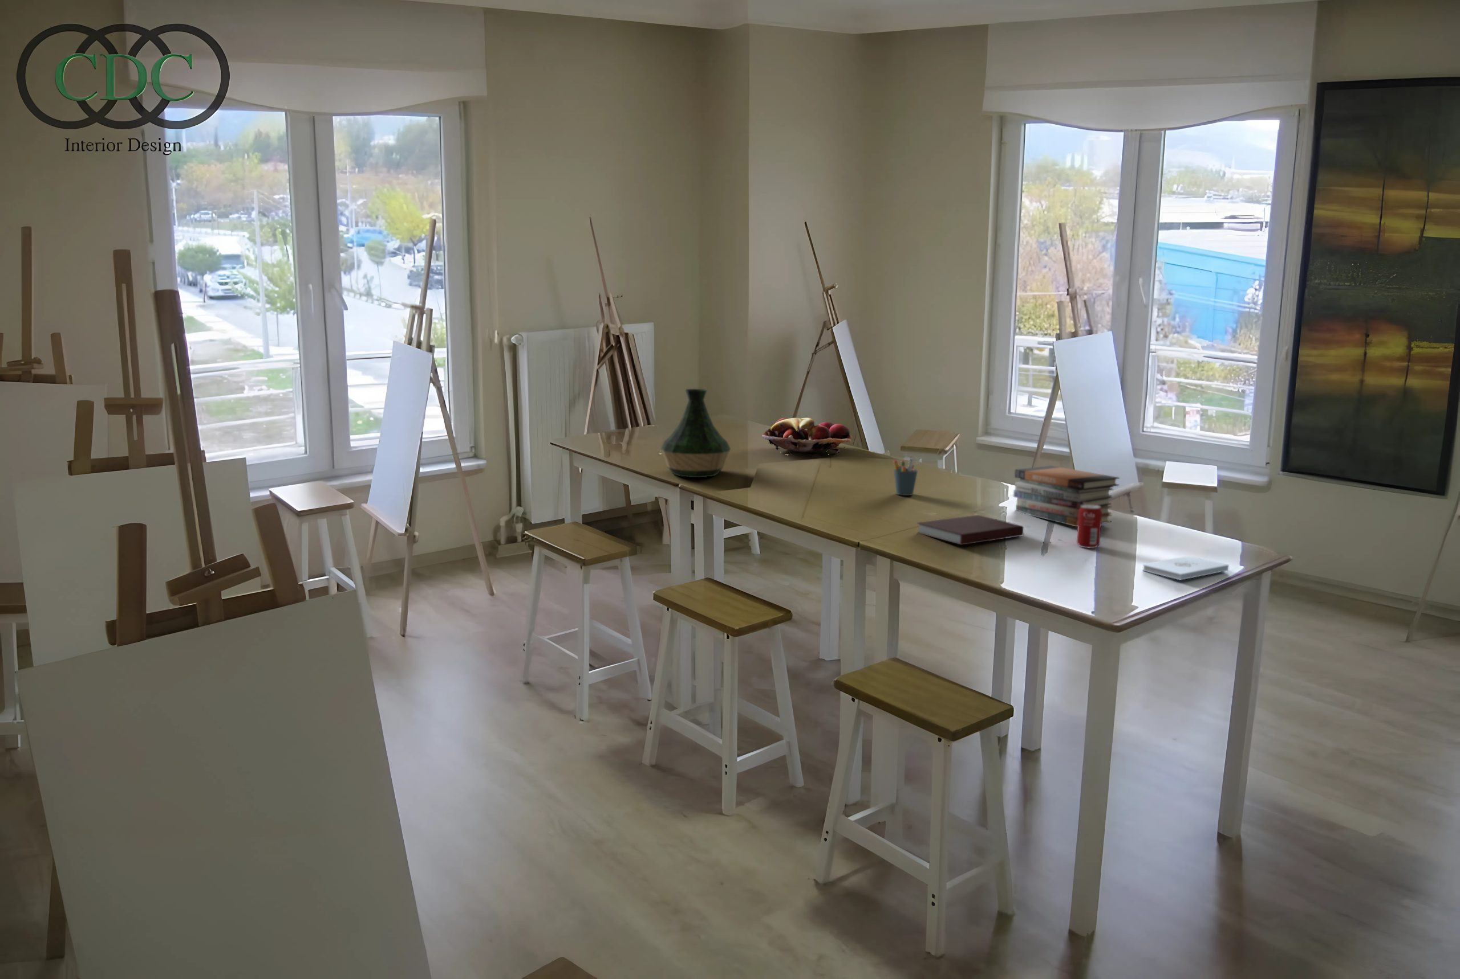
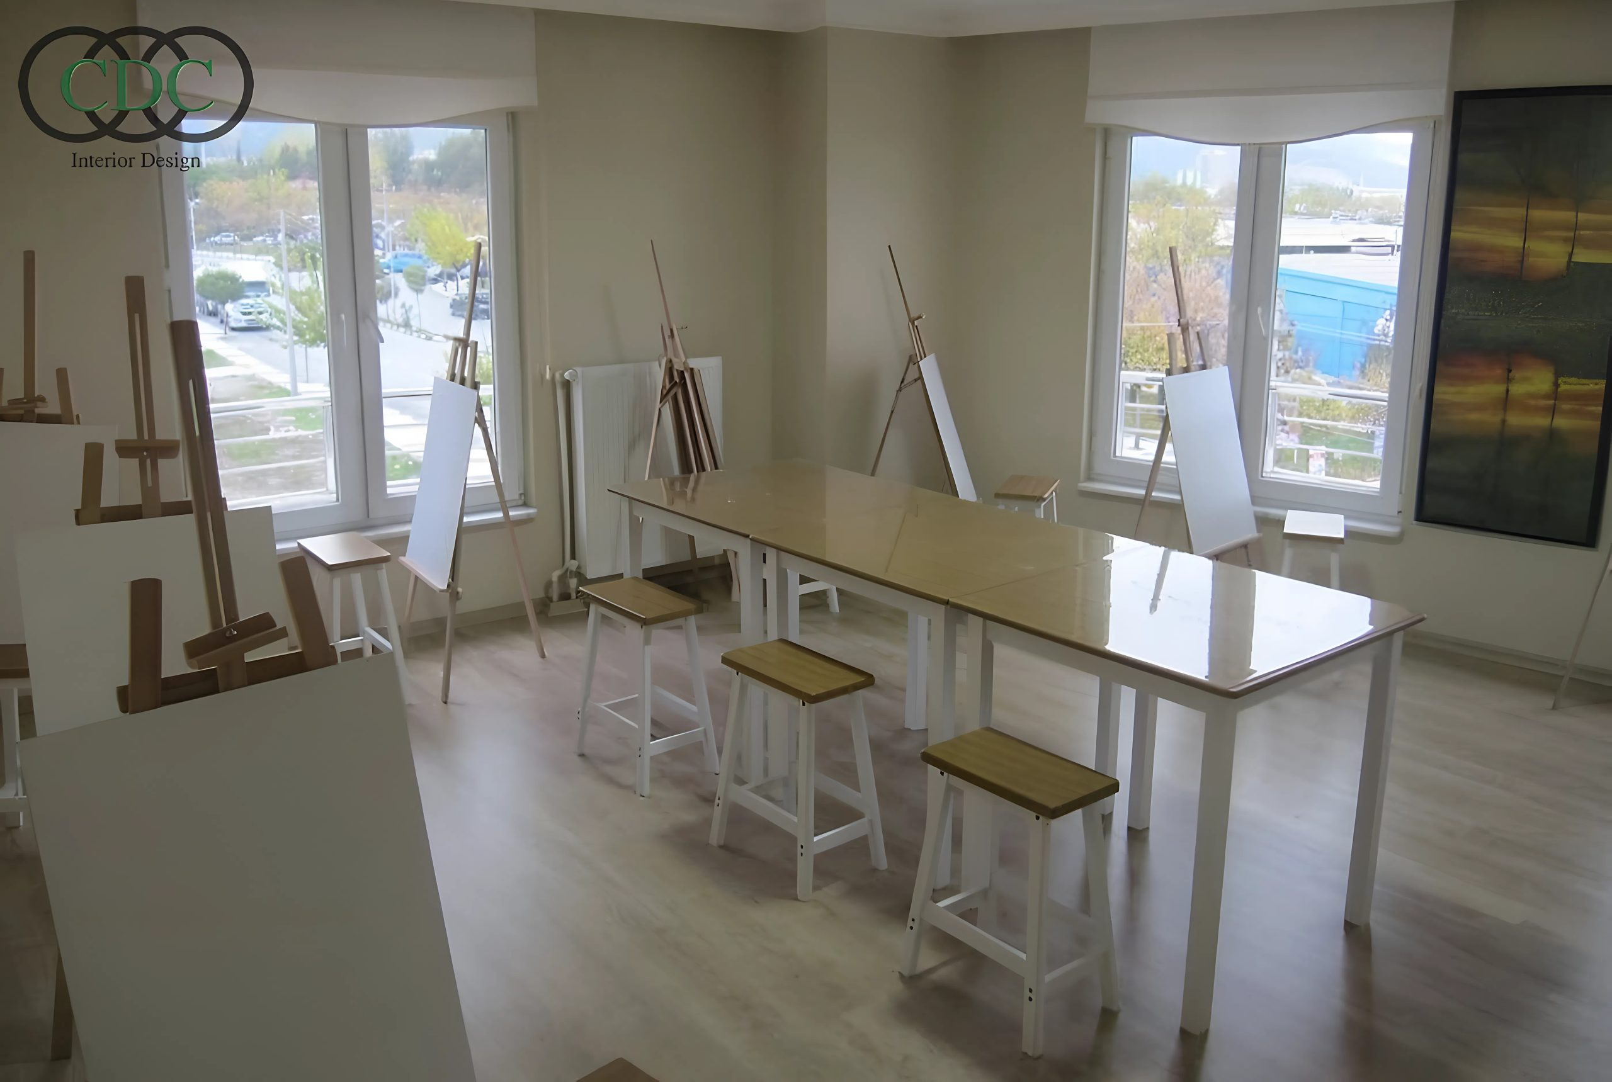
- beverage can (1089, 526)
- notebook (970, 529)
- notepad (1184, 567)
- fruit basket (807, 435)
- pen holder (906, 475)
- vase (696, 432)
- book stack (1064, 495)
